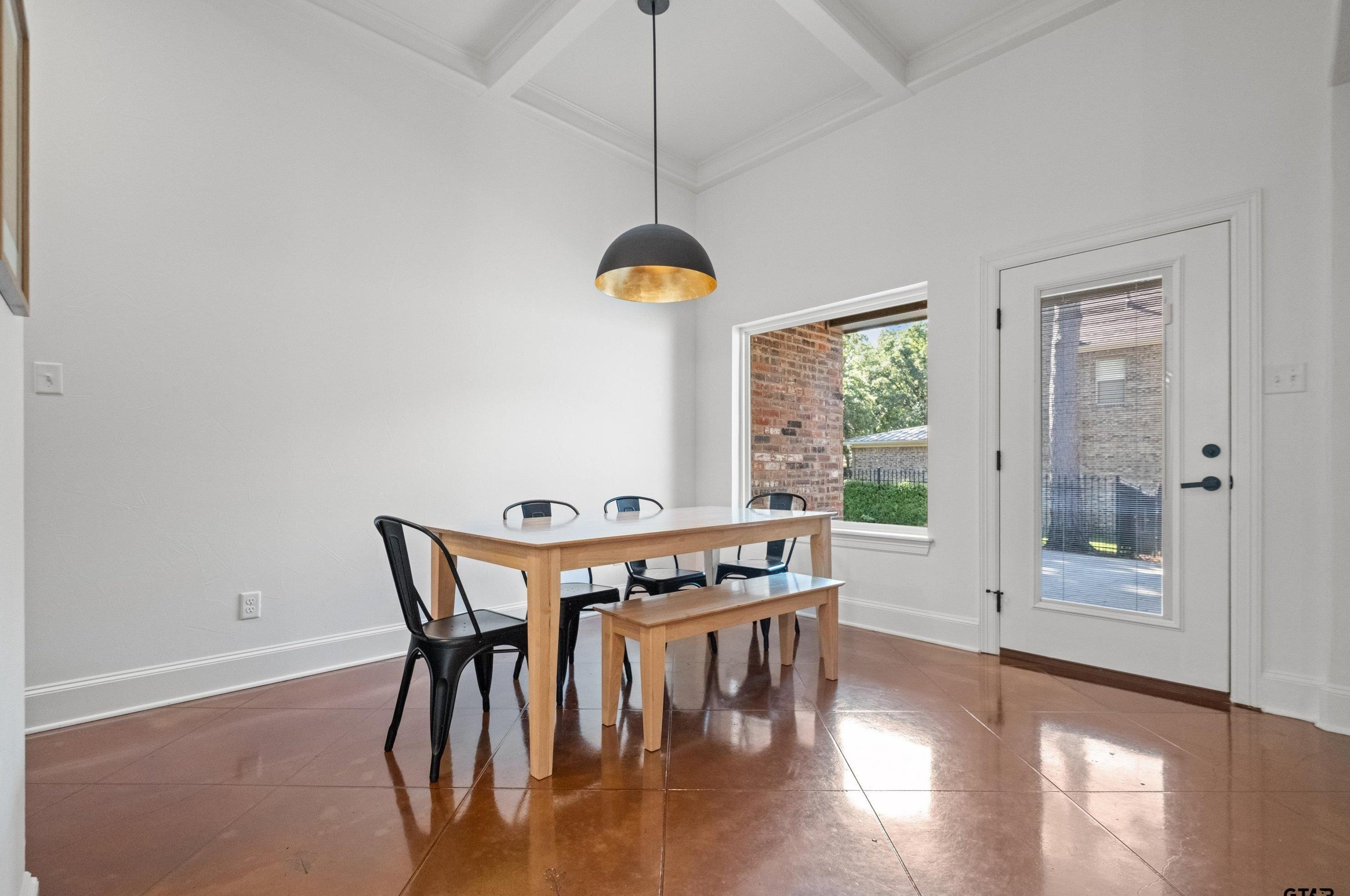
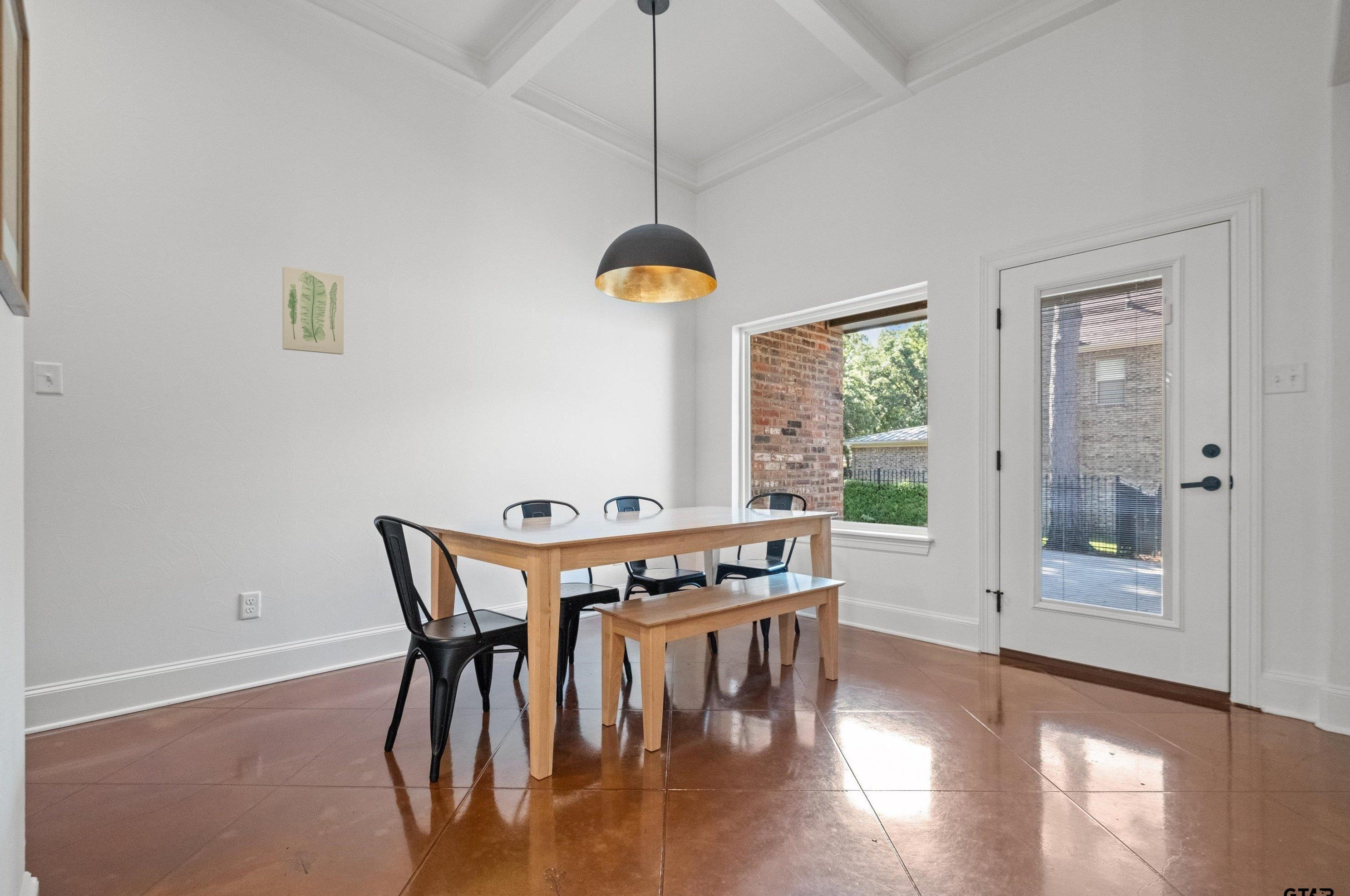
+ wall art (314, 312)
